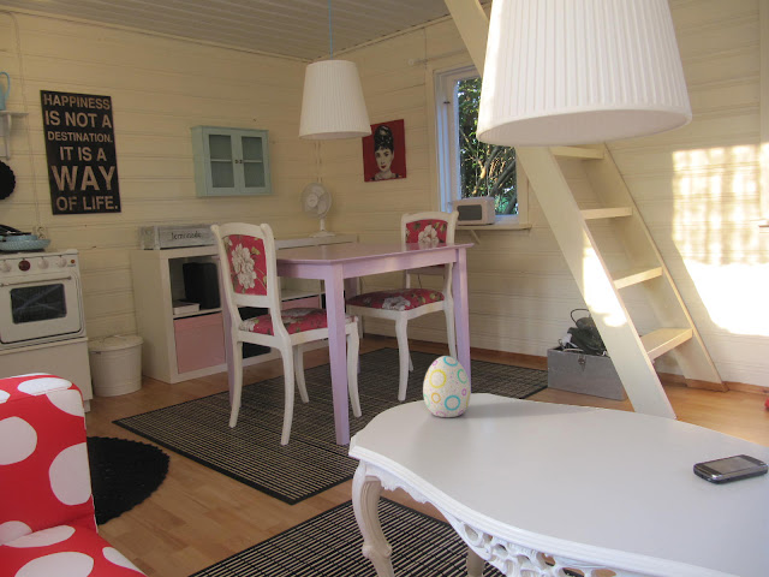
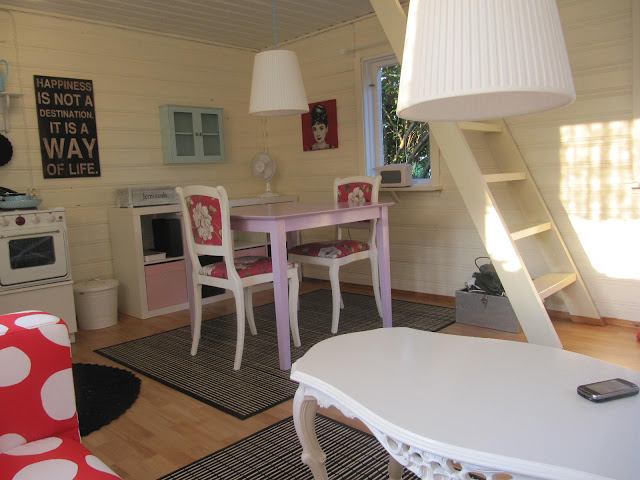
- decorative egg (446, 383)
